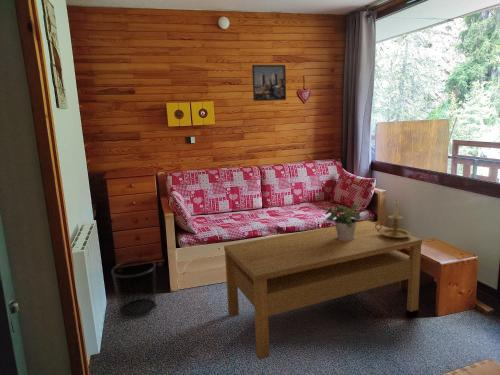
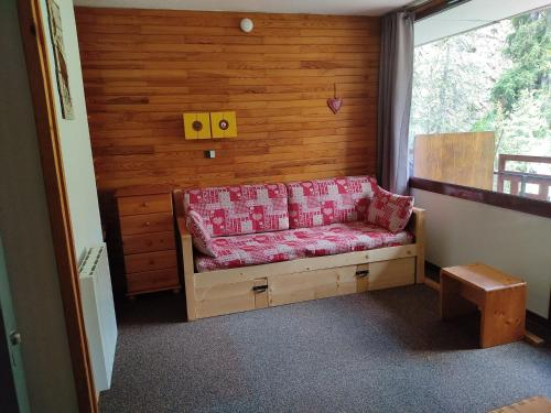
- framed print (269, 82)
- coffee table (322, 278)
- potted plant (342, 221)
- candle holder (395, 218)
- waste bin (136, 287)
